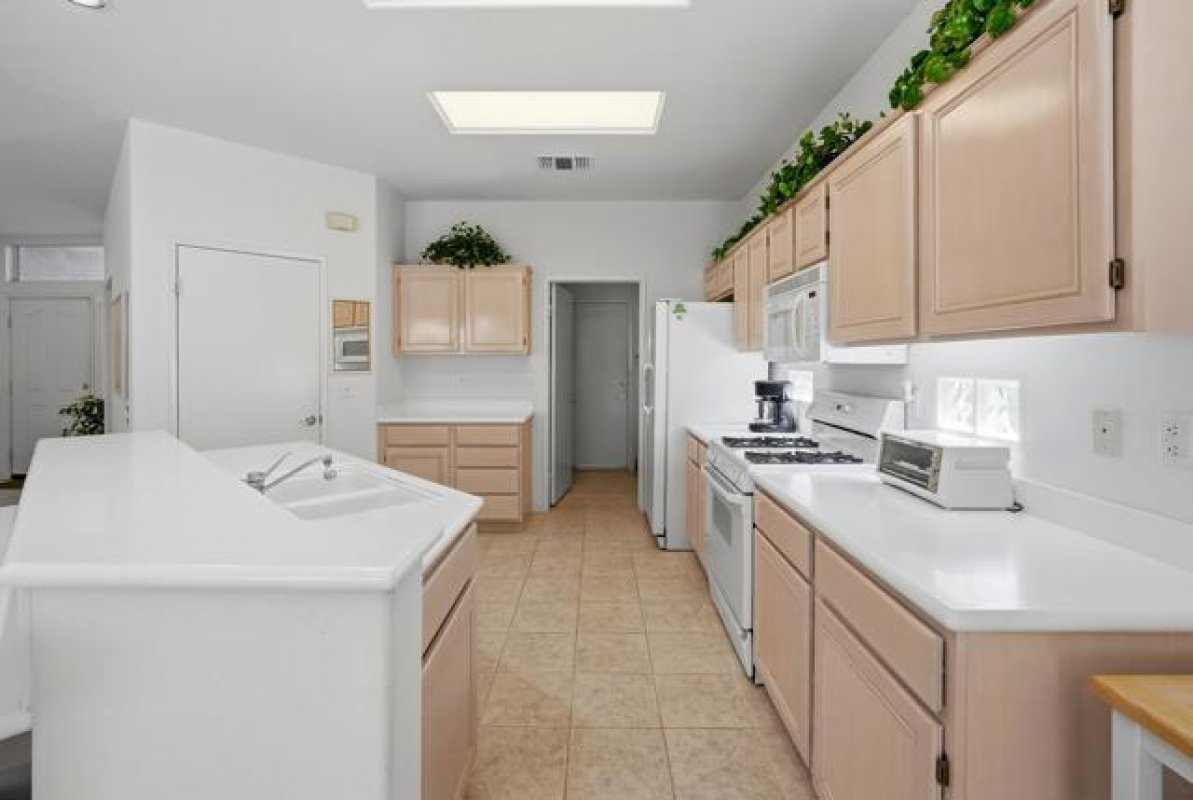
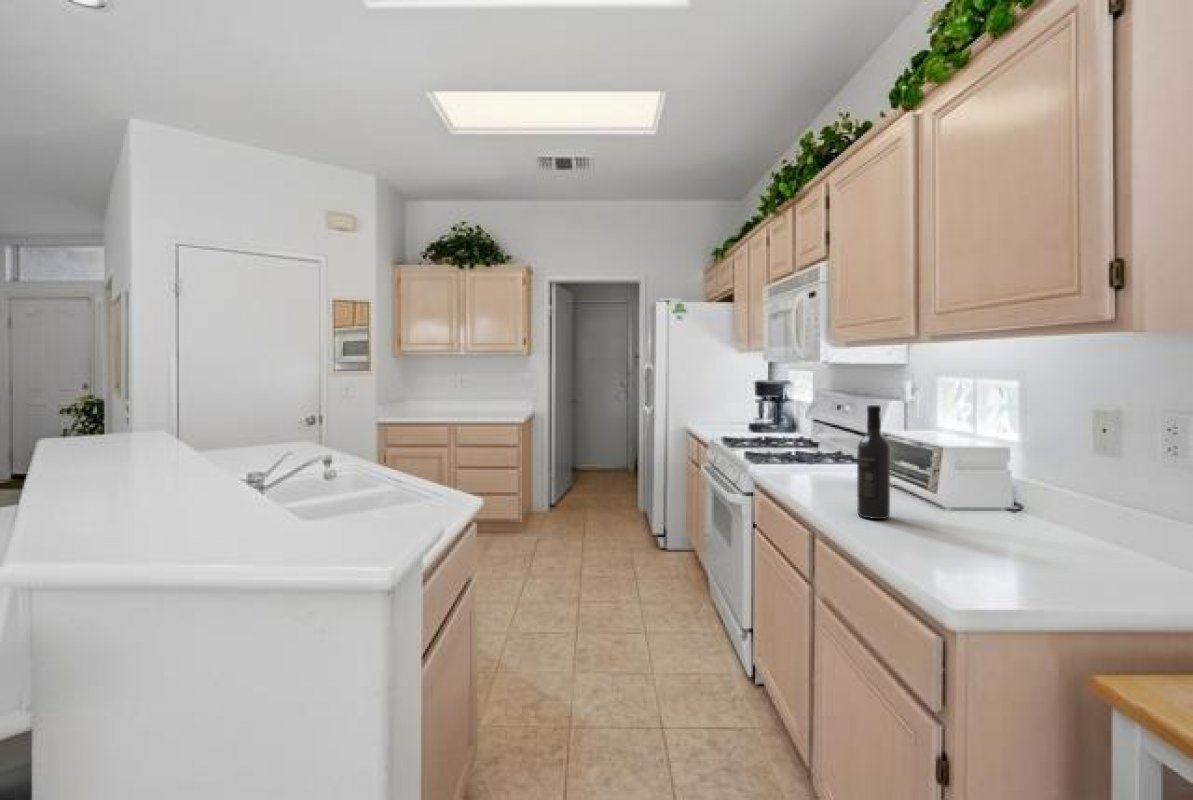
+ wine bottle (873, 461)
